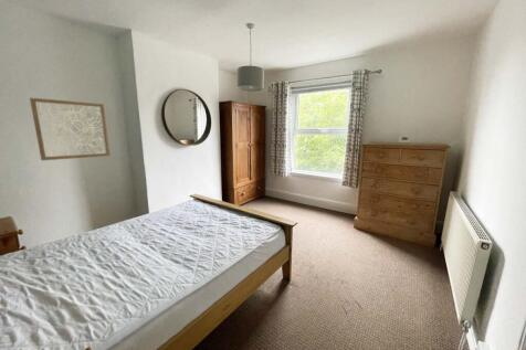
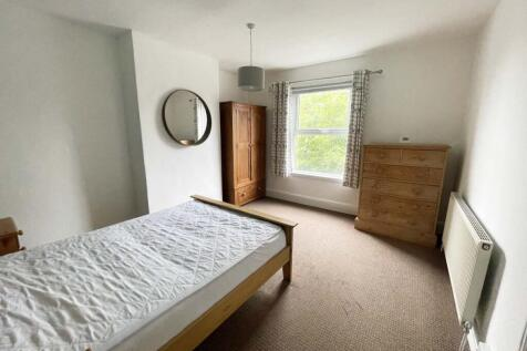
- wall art (72, 130)
